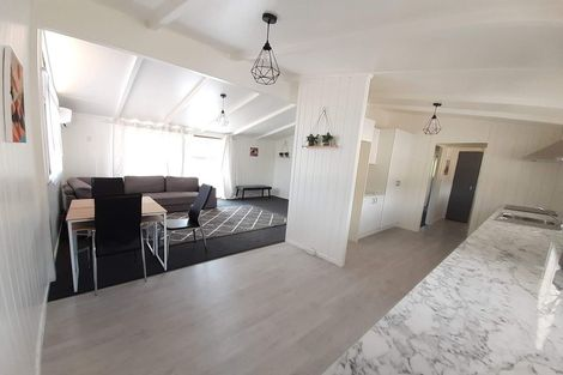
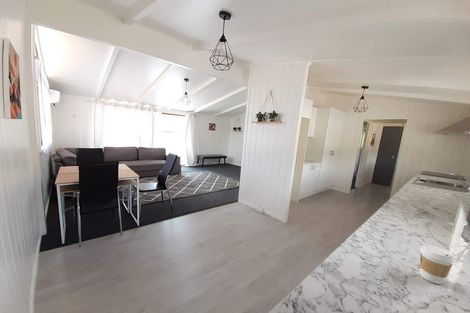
+ coffee cup (434, 263)
